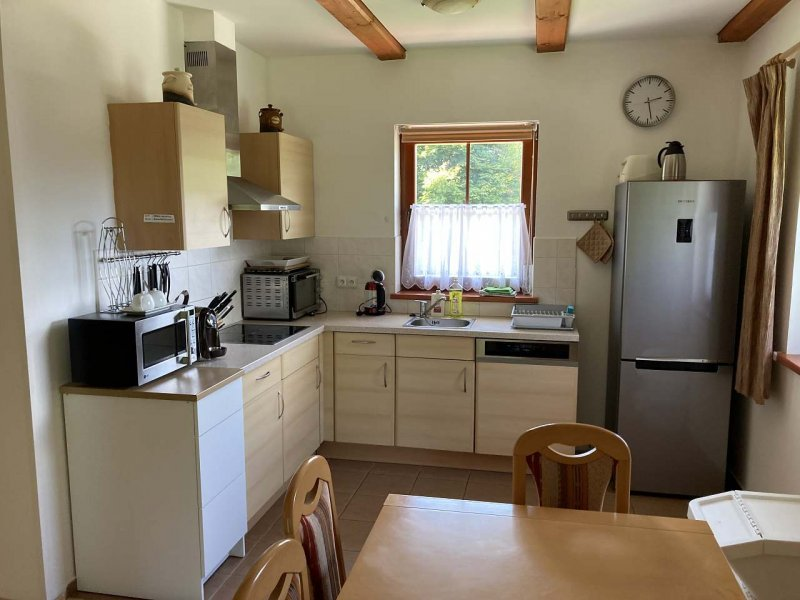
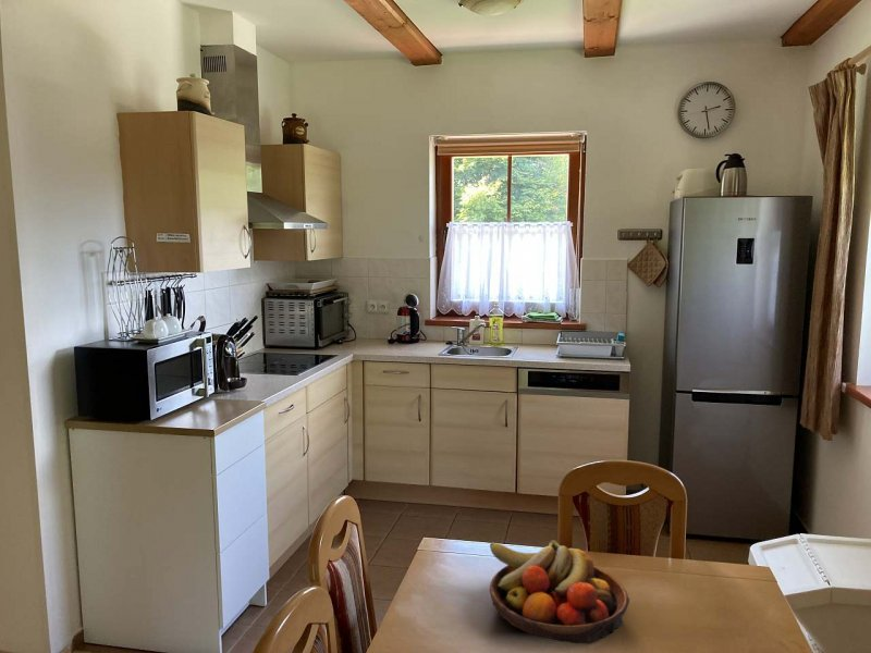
+ fruit bowl (556, 583)
